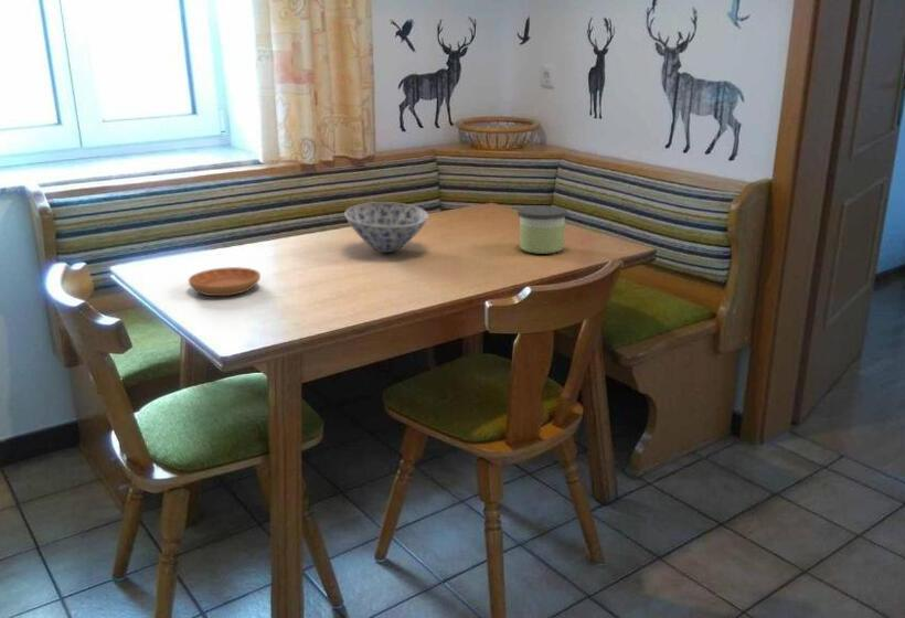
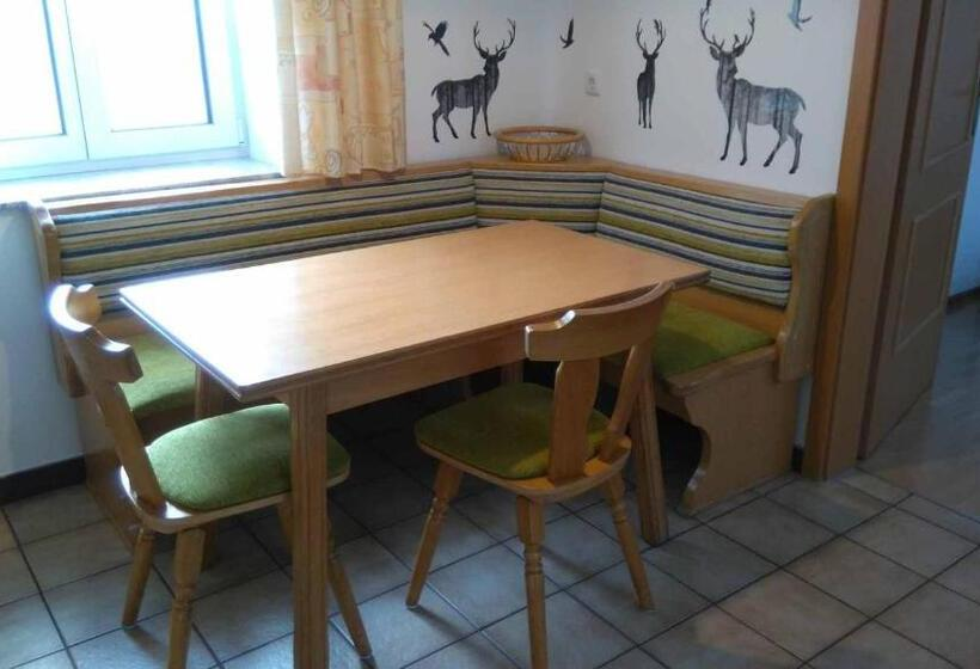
- saucer (224, 281)
- candle (541, 230)
- bowl (386, 230)
